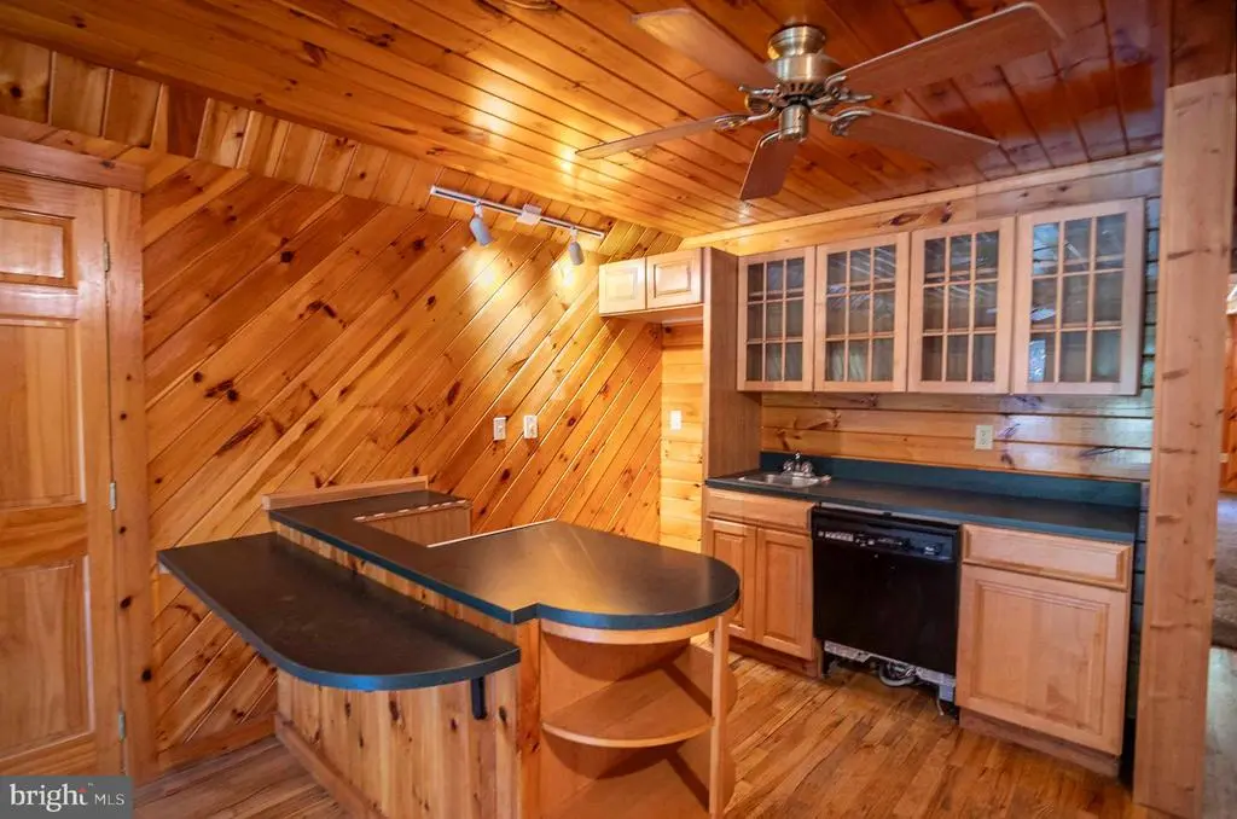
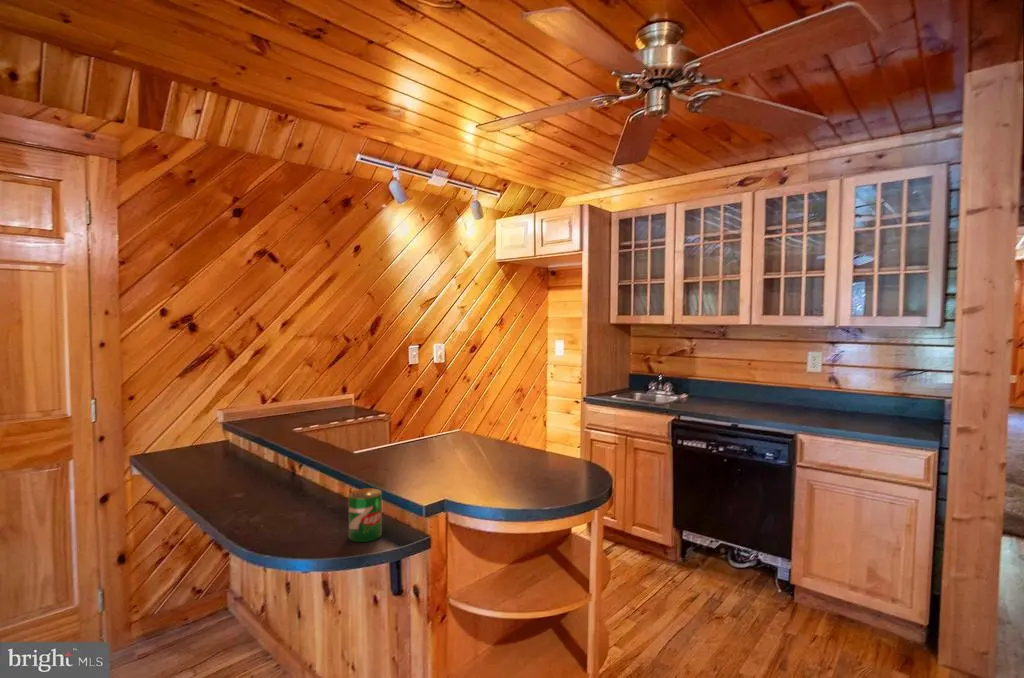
+ can (365, 514)
